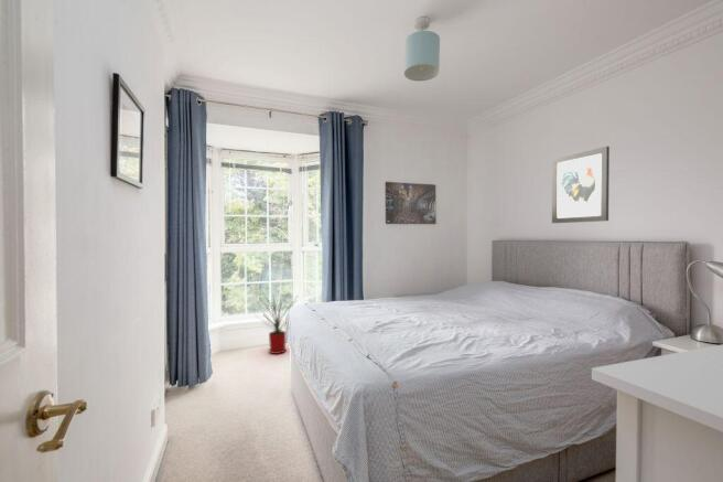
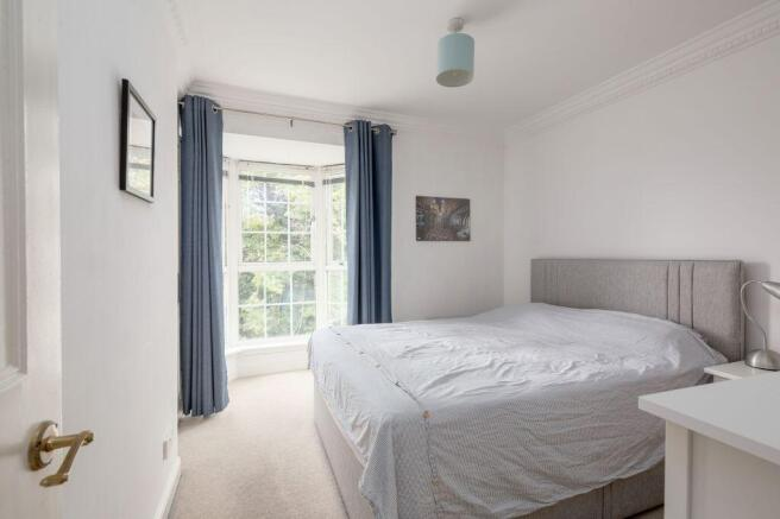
- house plant (277, 321)
- wall art (578, 188)
